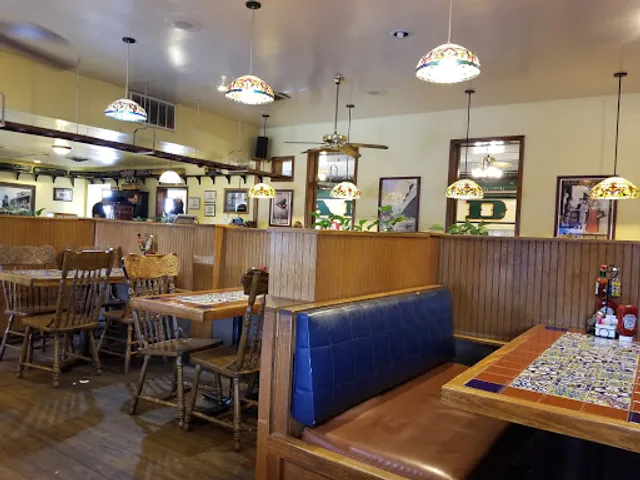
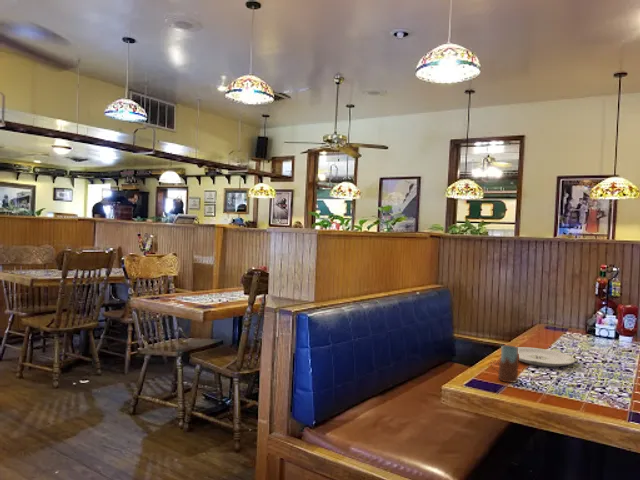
+ plate (539, 357)
+ drinking glass (504, 362)
